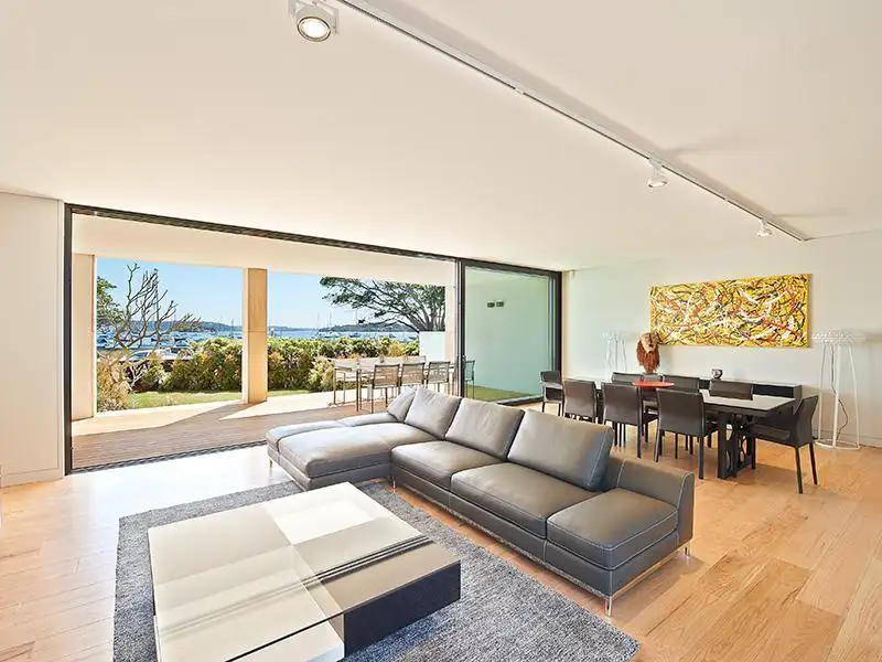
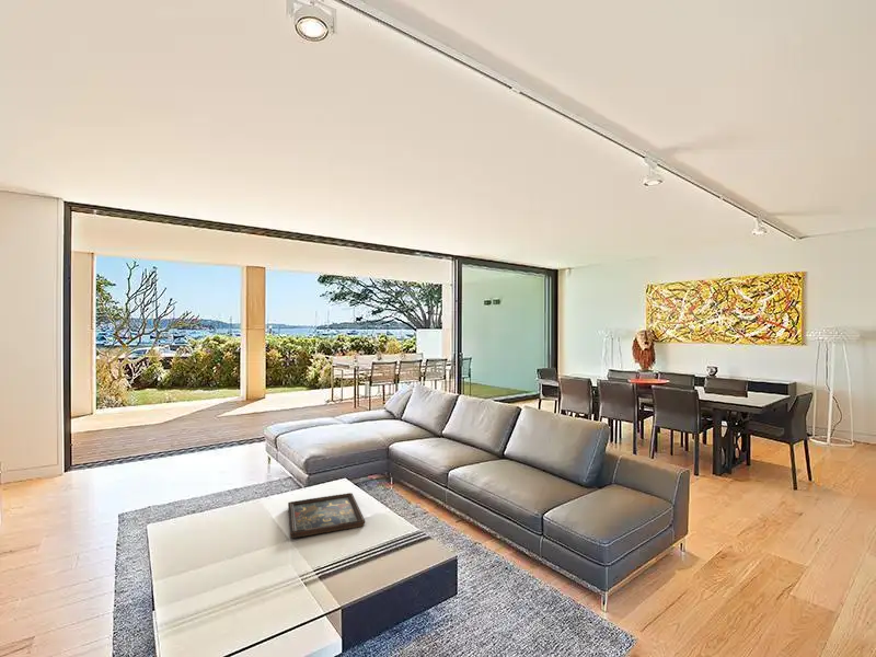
+ decorative tray (324, 512)
